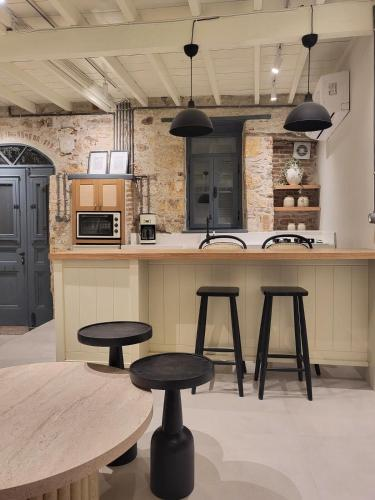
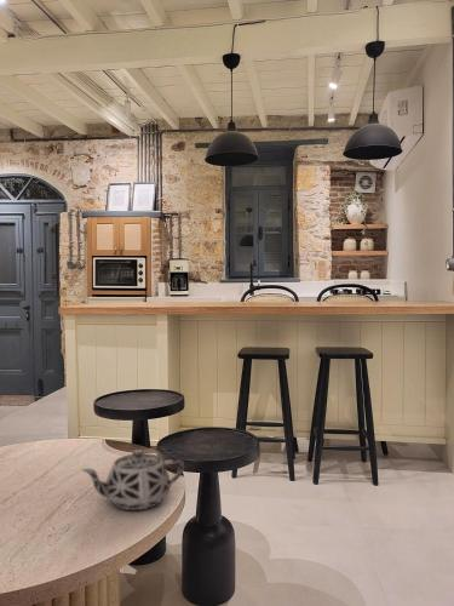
+ teapot (134, 476)
